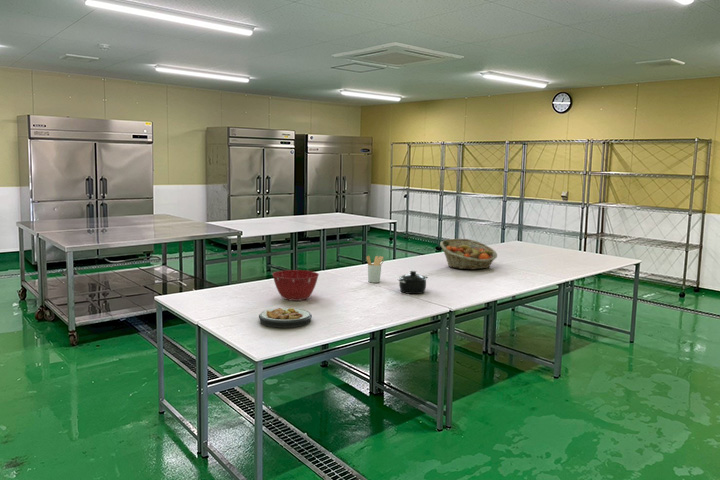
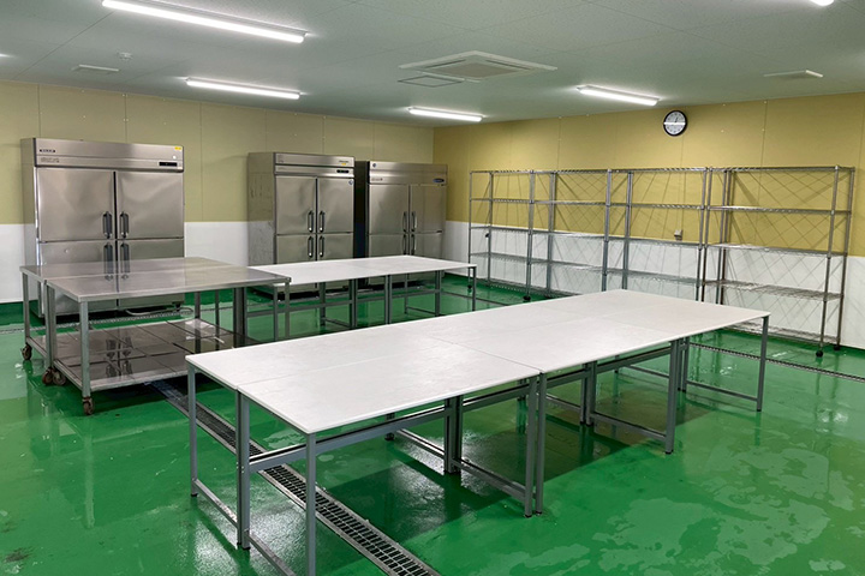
- mixing bowl (295, 286)
- utensil holder (375, 268)
- saucepan (412, 281)
- fruit basket (468, 253)
- plate (285, 315)
